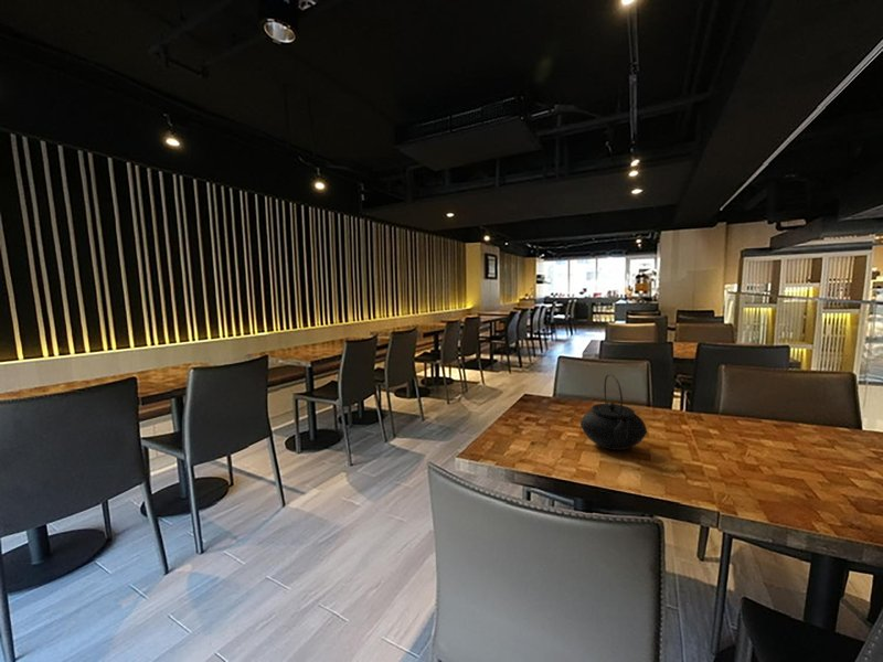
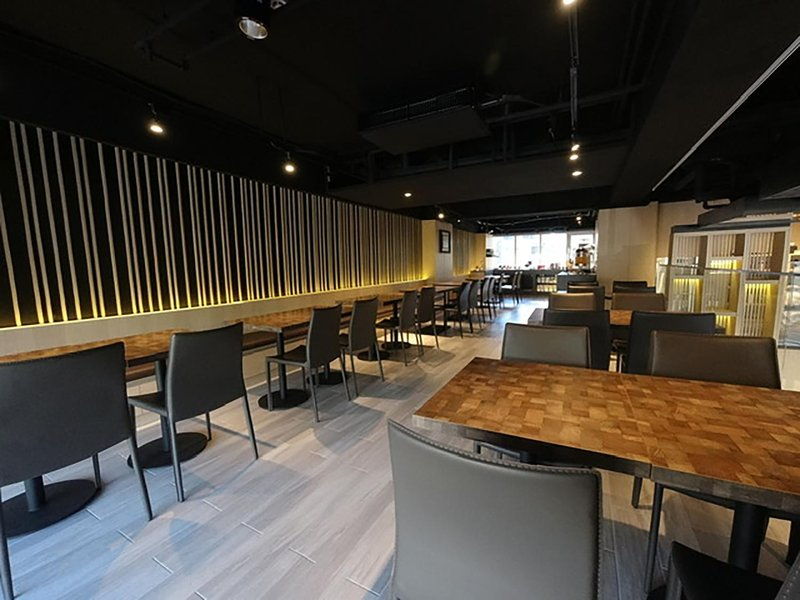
- teapot (615, 413)
